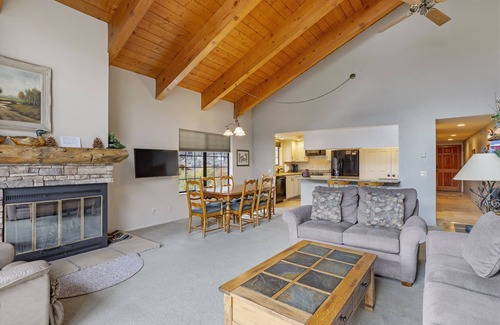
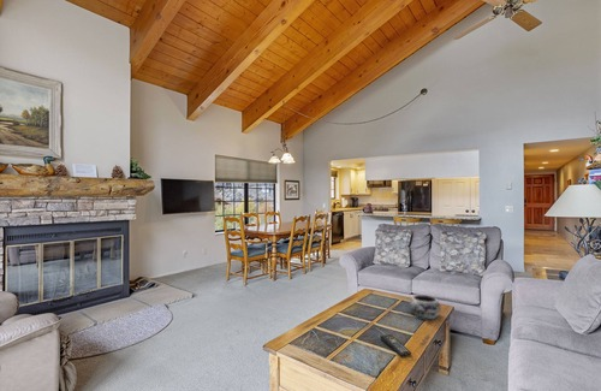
+ remote control (394, 344)
+ decorative bowl (424, 307)
